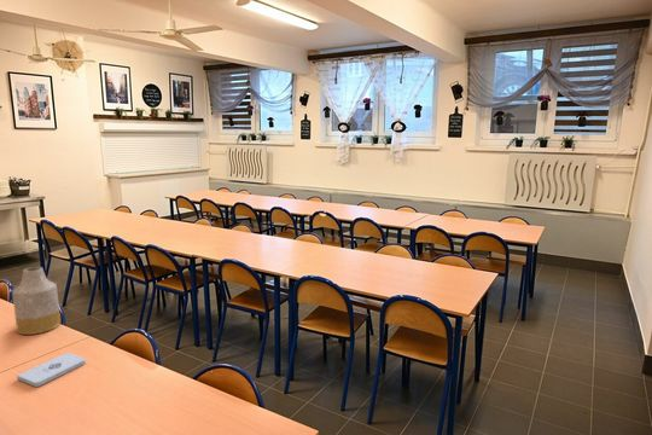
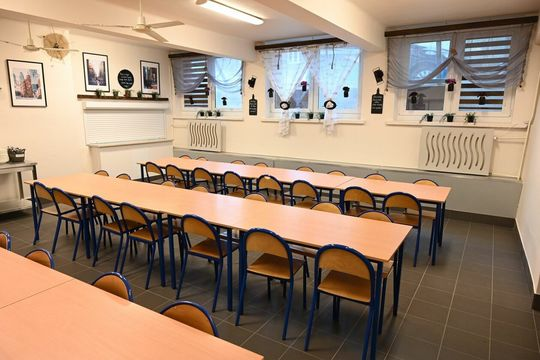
- vase (35, 297)
- notepad (53, 369)
